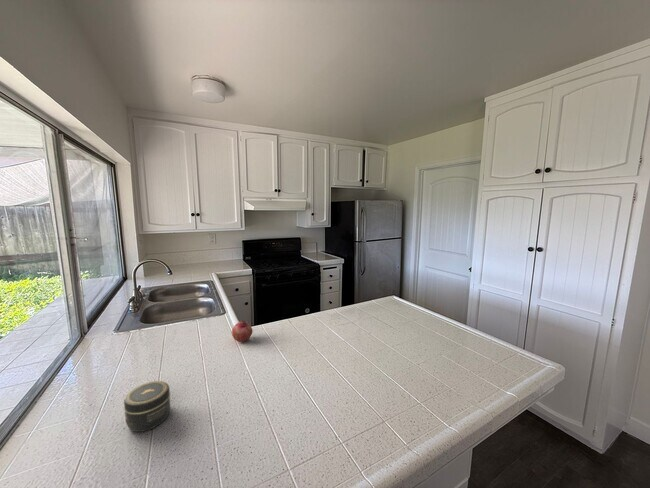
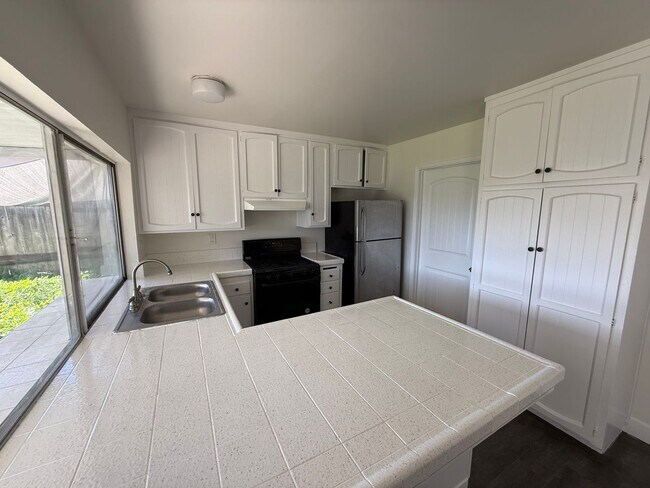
- fruit (242, 330)
- jar (148, 405)
